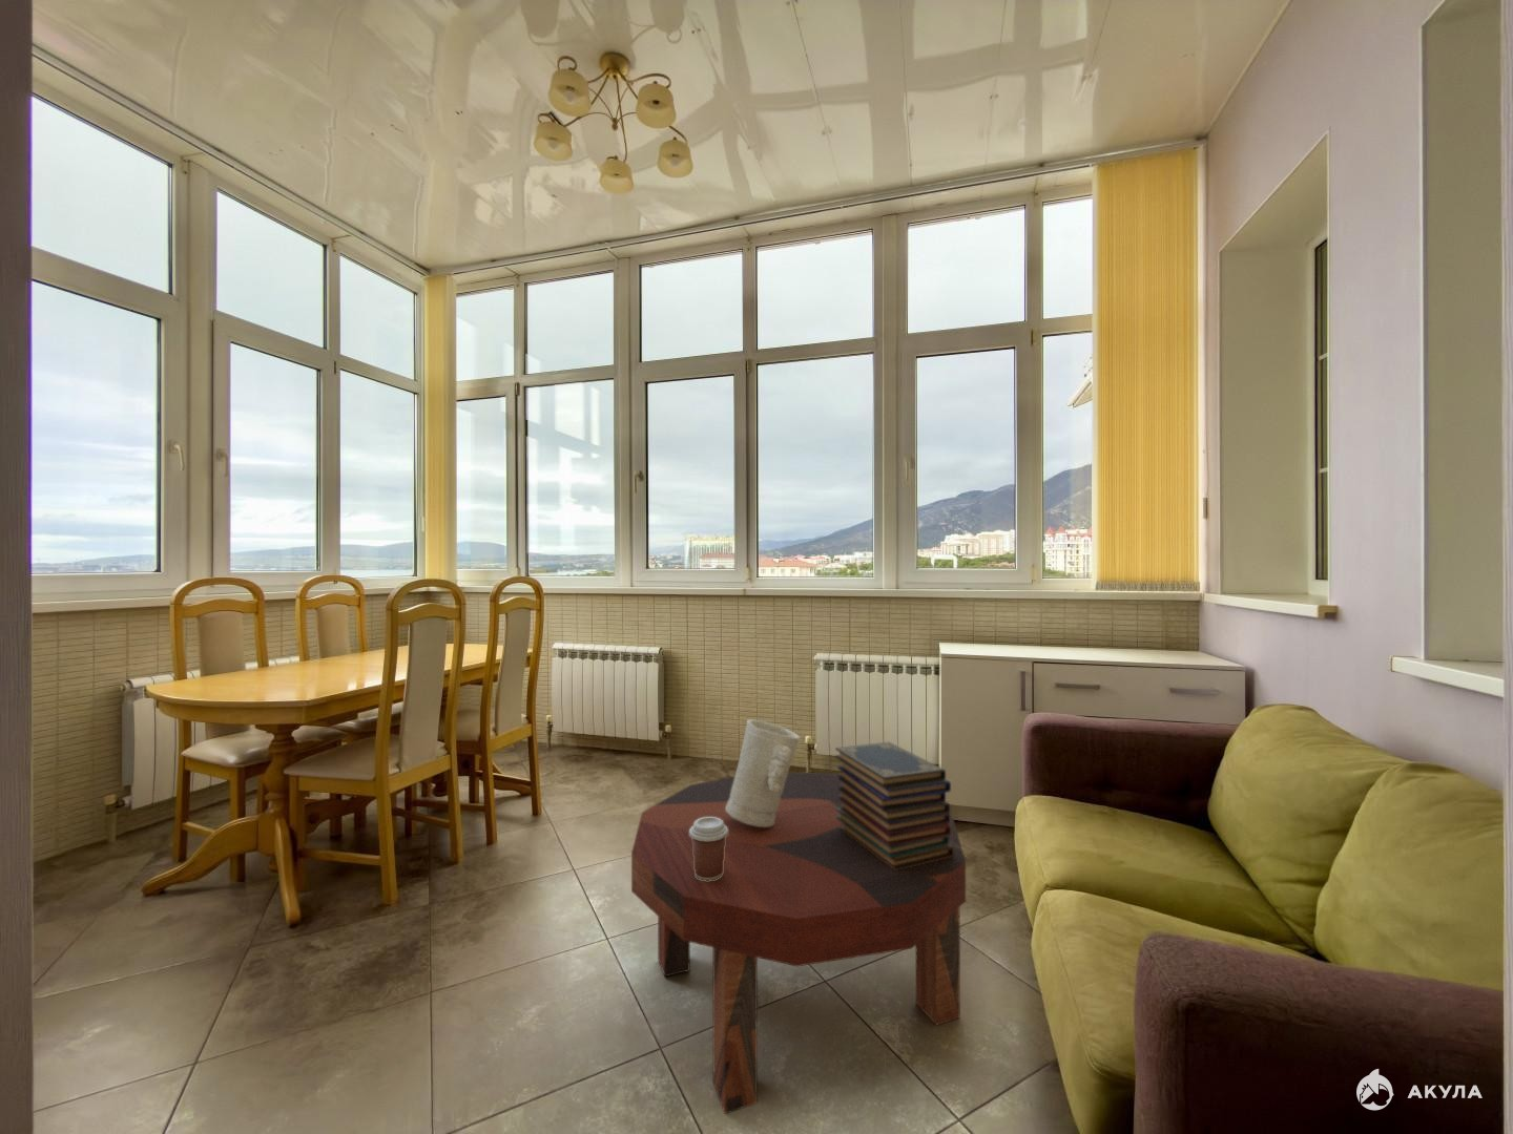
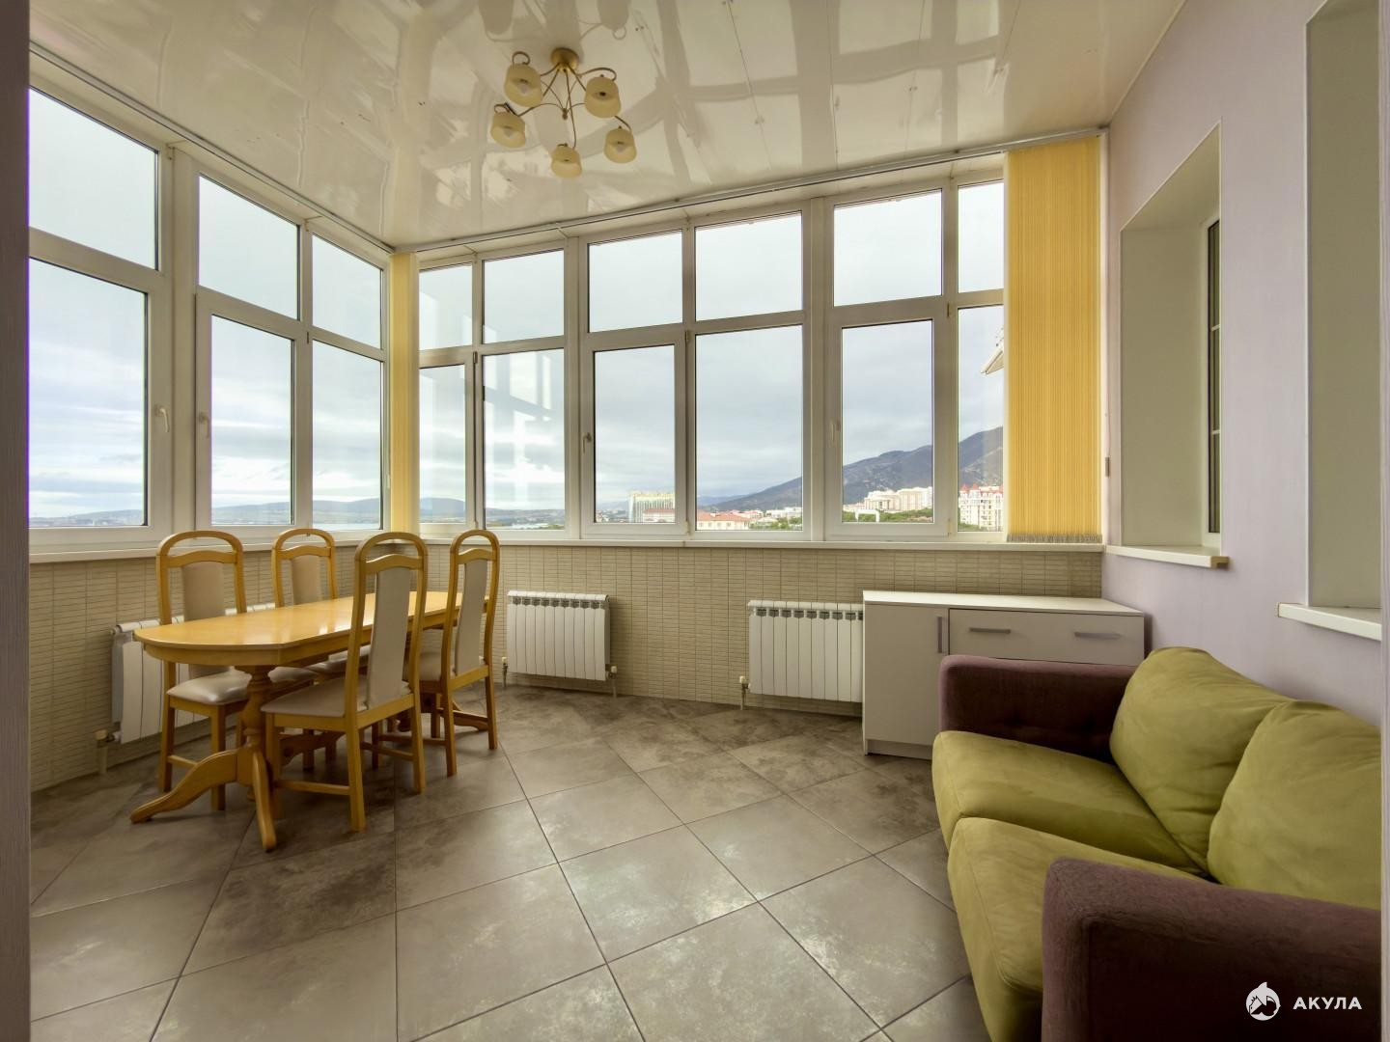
- book stack (889, 798)
- decorative vase (762, 771)
- coffee table (792, 906)
- coffee cup (708, 846)
